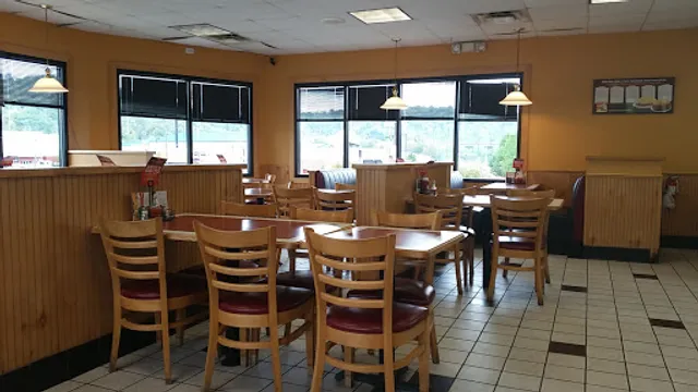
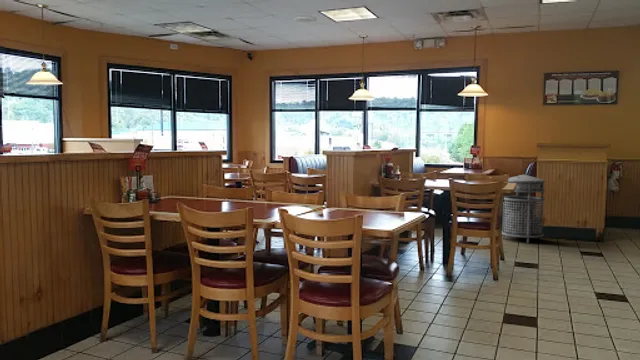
+ trash can (523, 206)
